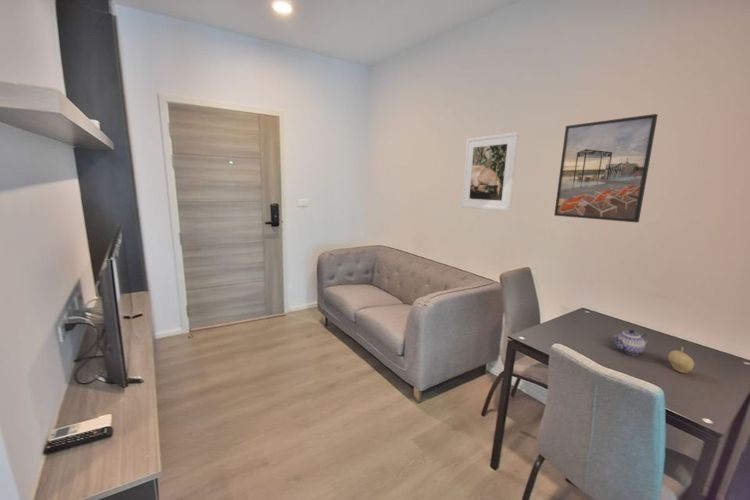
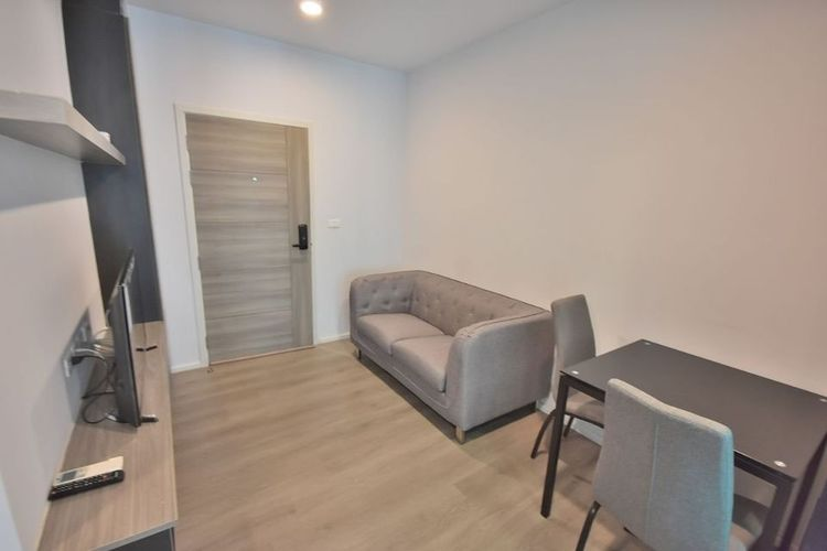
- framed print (487, 173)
- teapot (630, 340)
- fruit (680, 359)
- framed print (599, 170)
